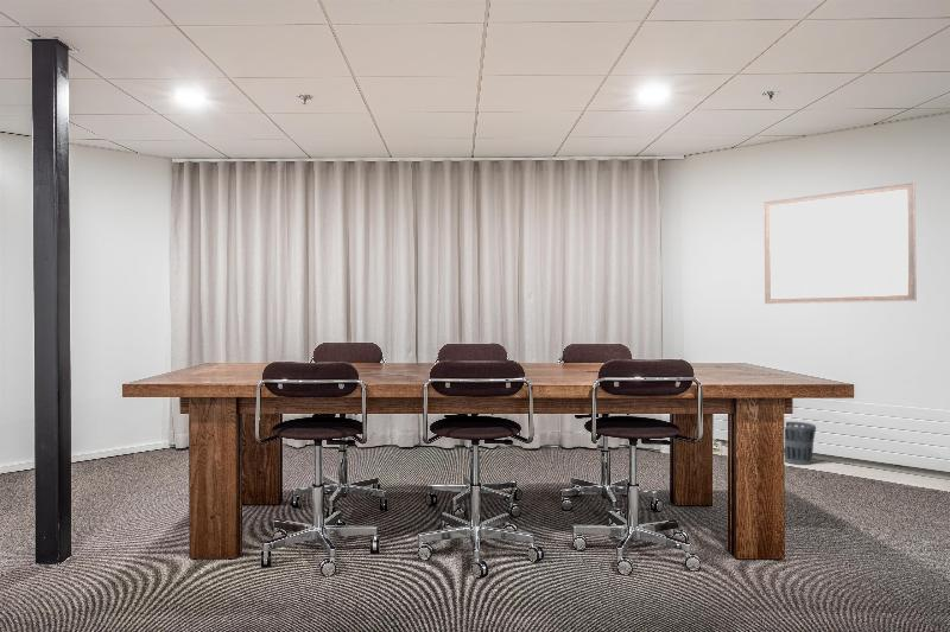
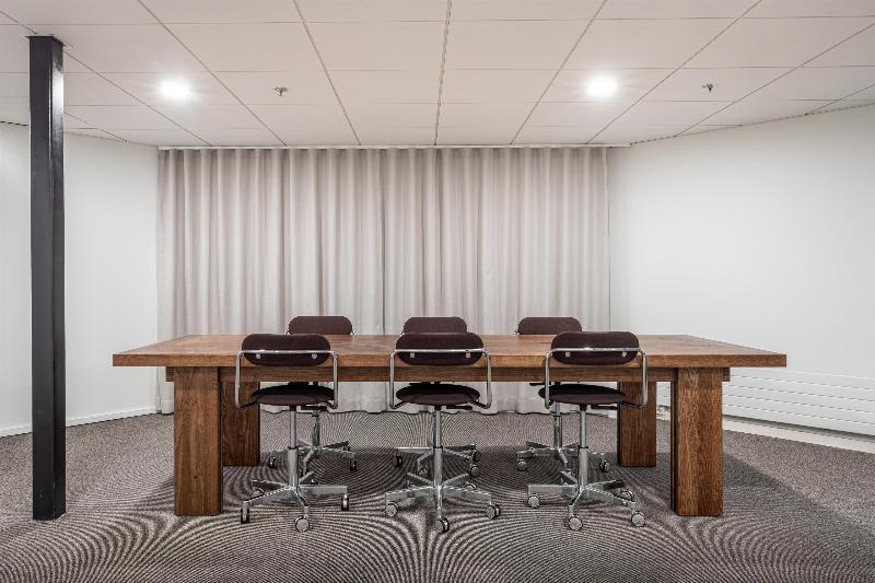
- wall art (834, 247)
- wastebasket (797, 442)
